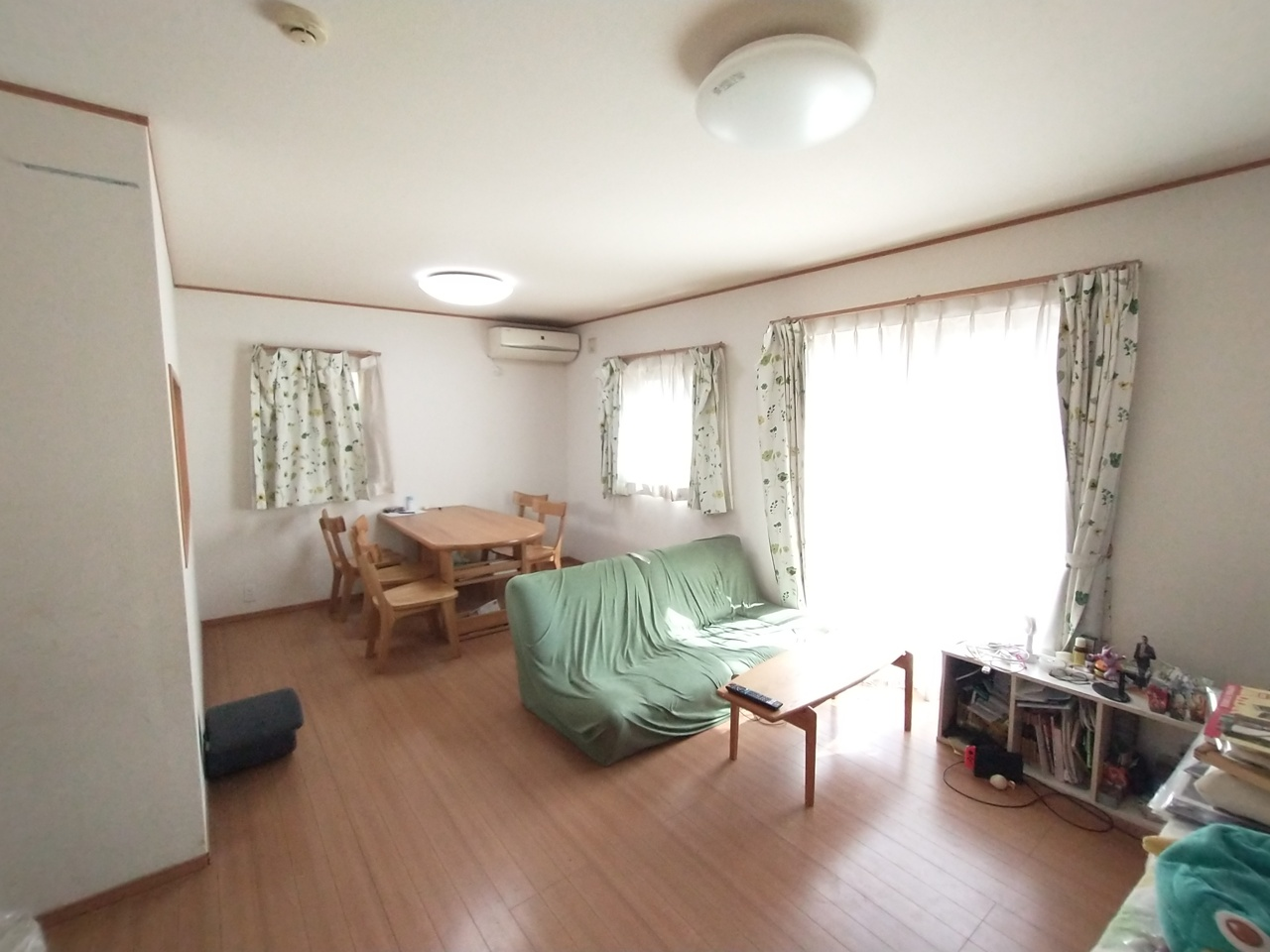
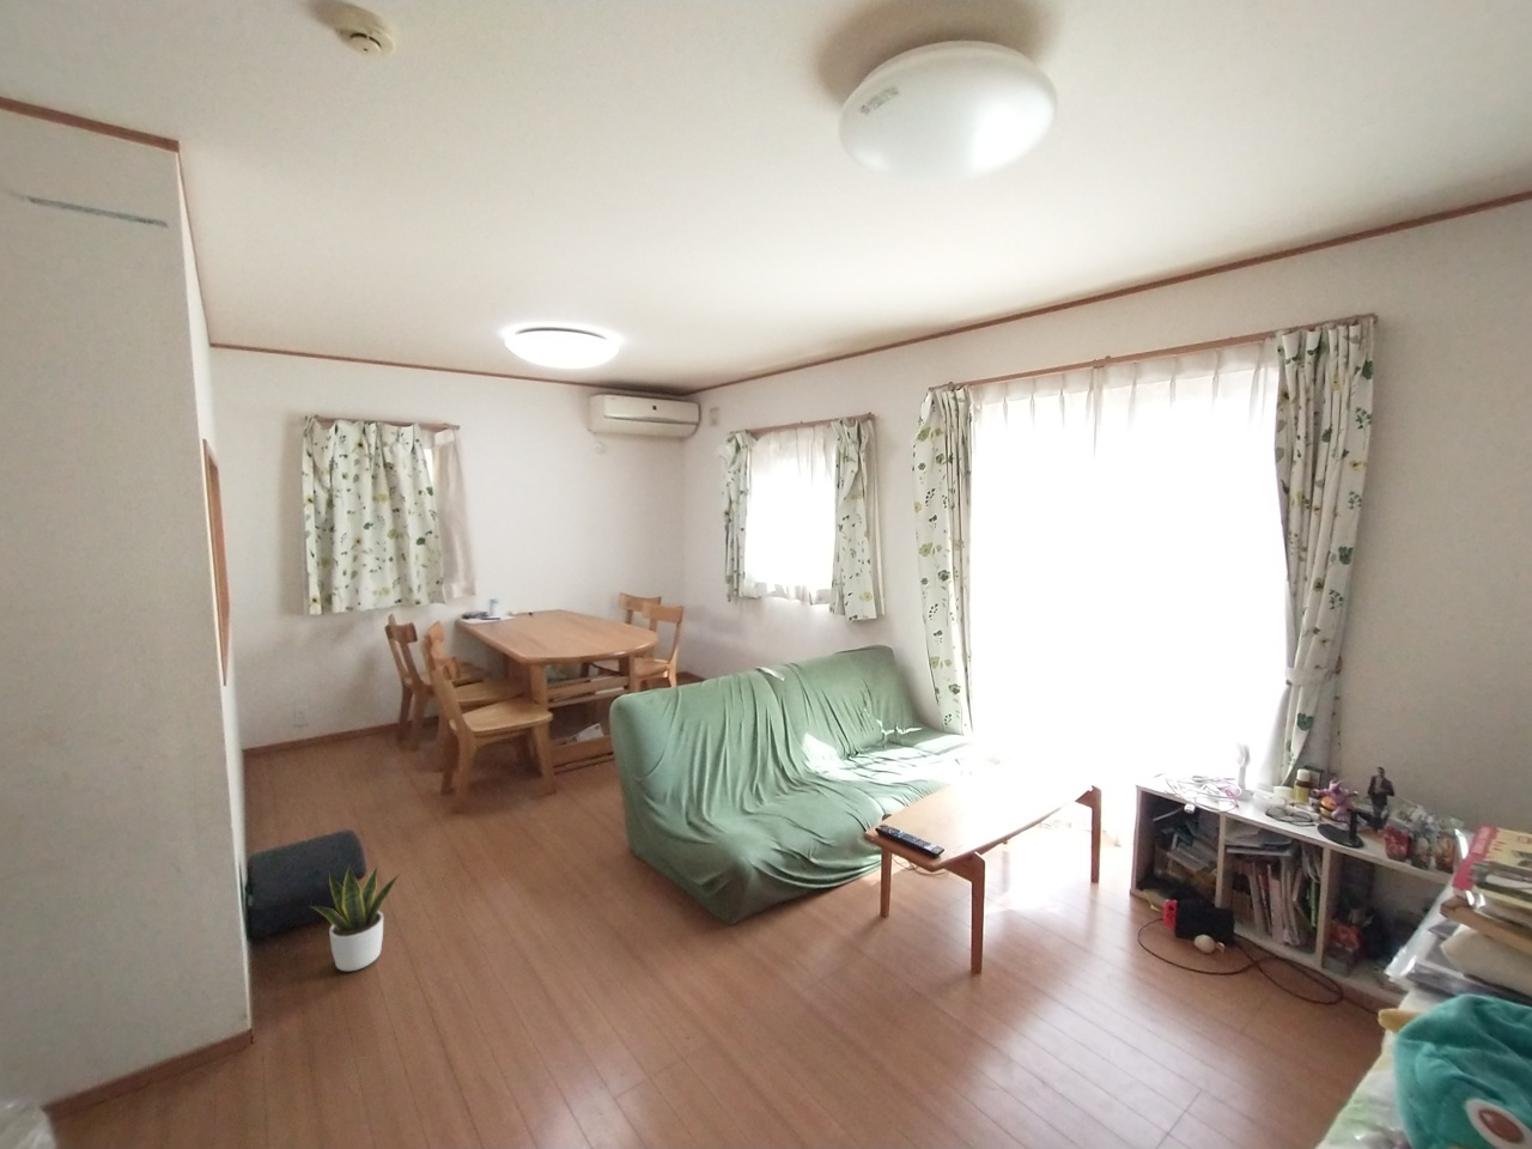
+ potted plant (358, 909)
